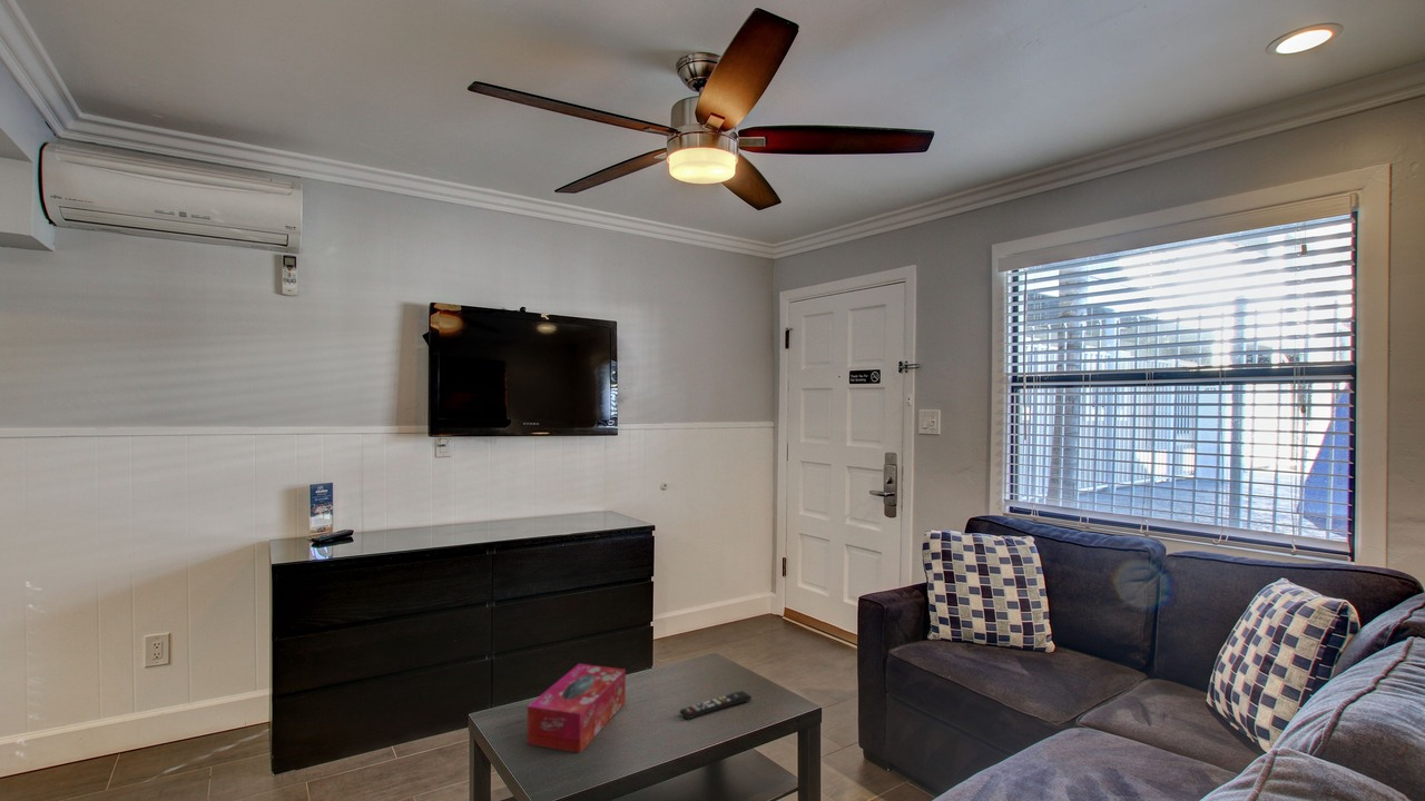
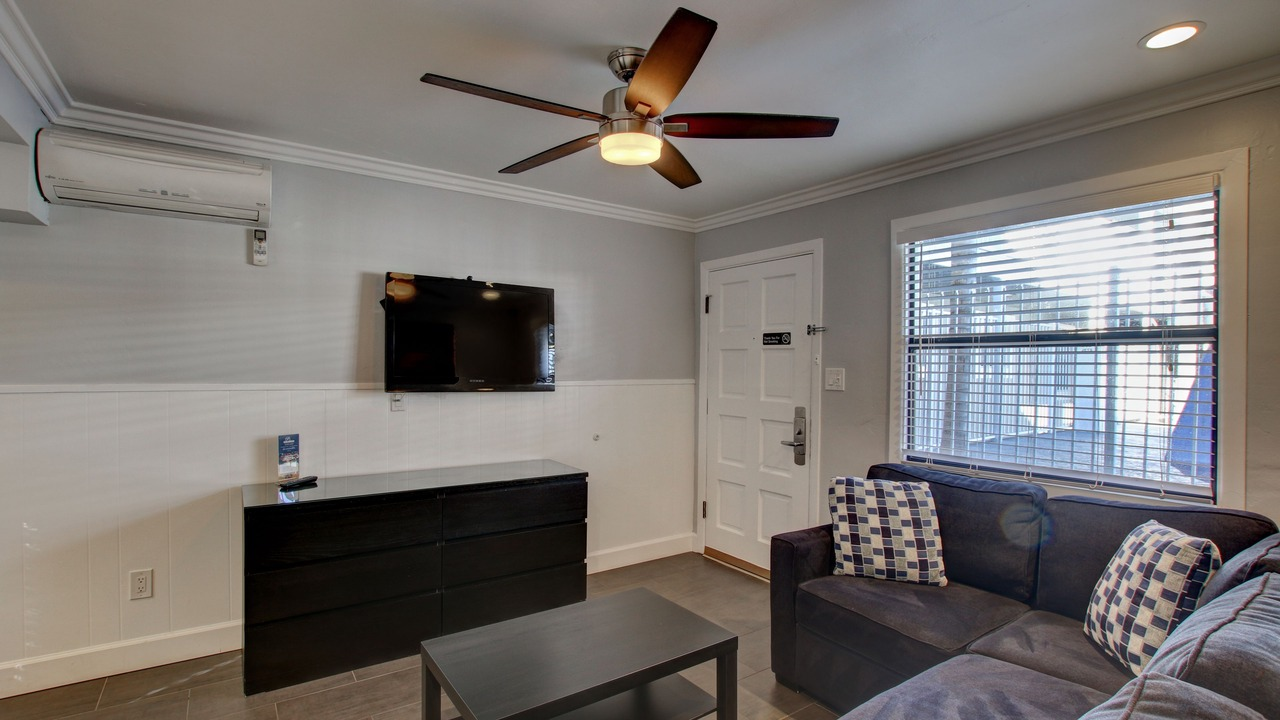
- remote control (716, 704)
- tissue box (579, 704)
